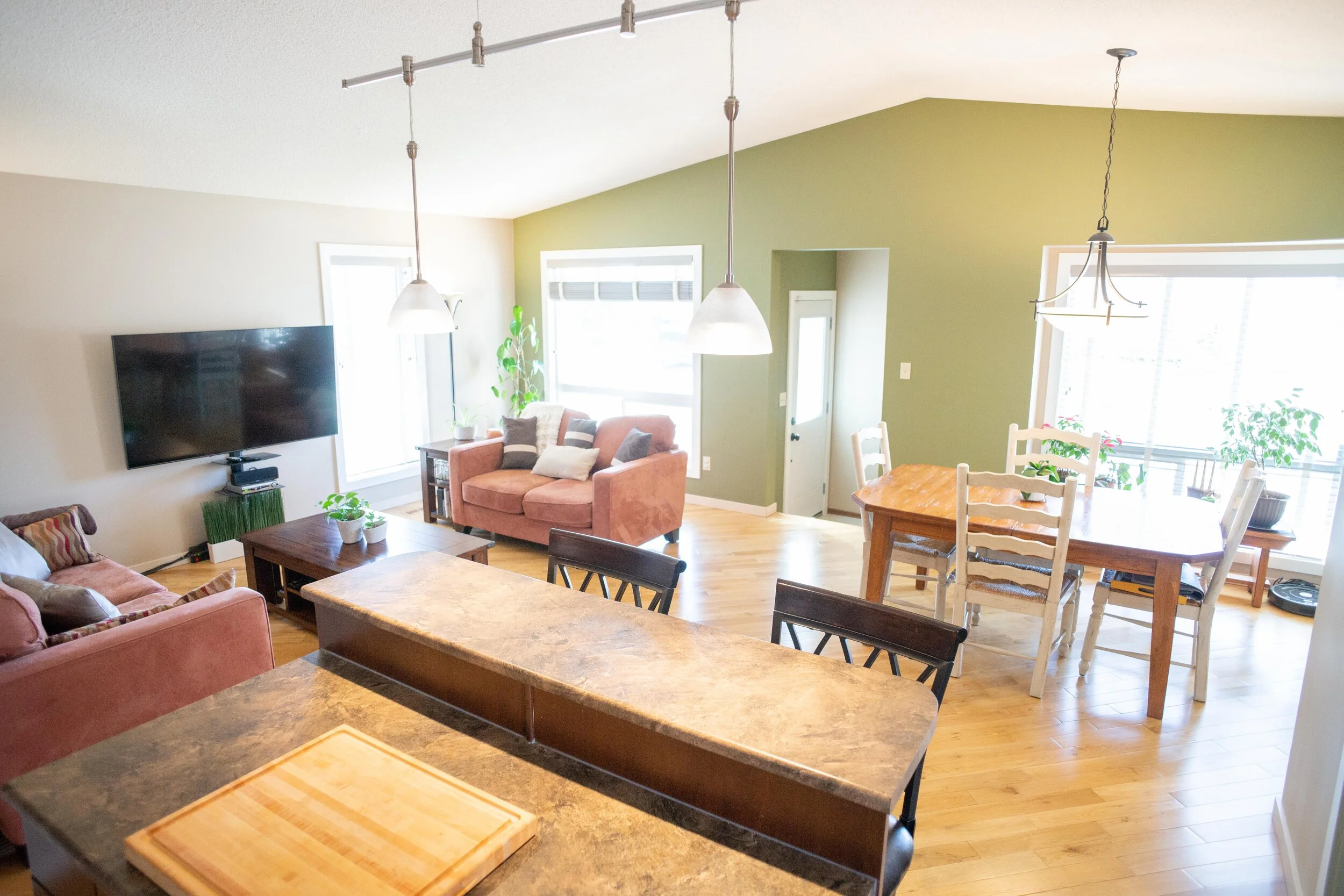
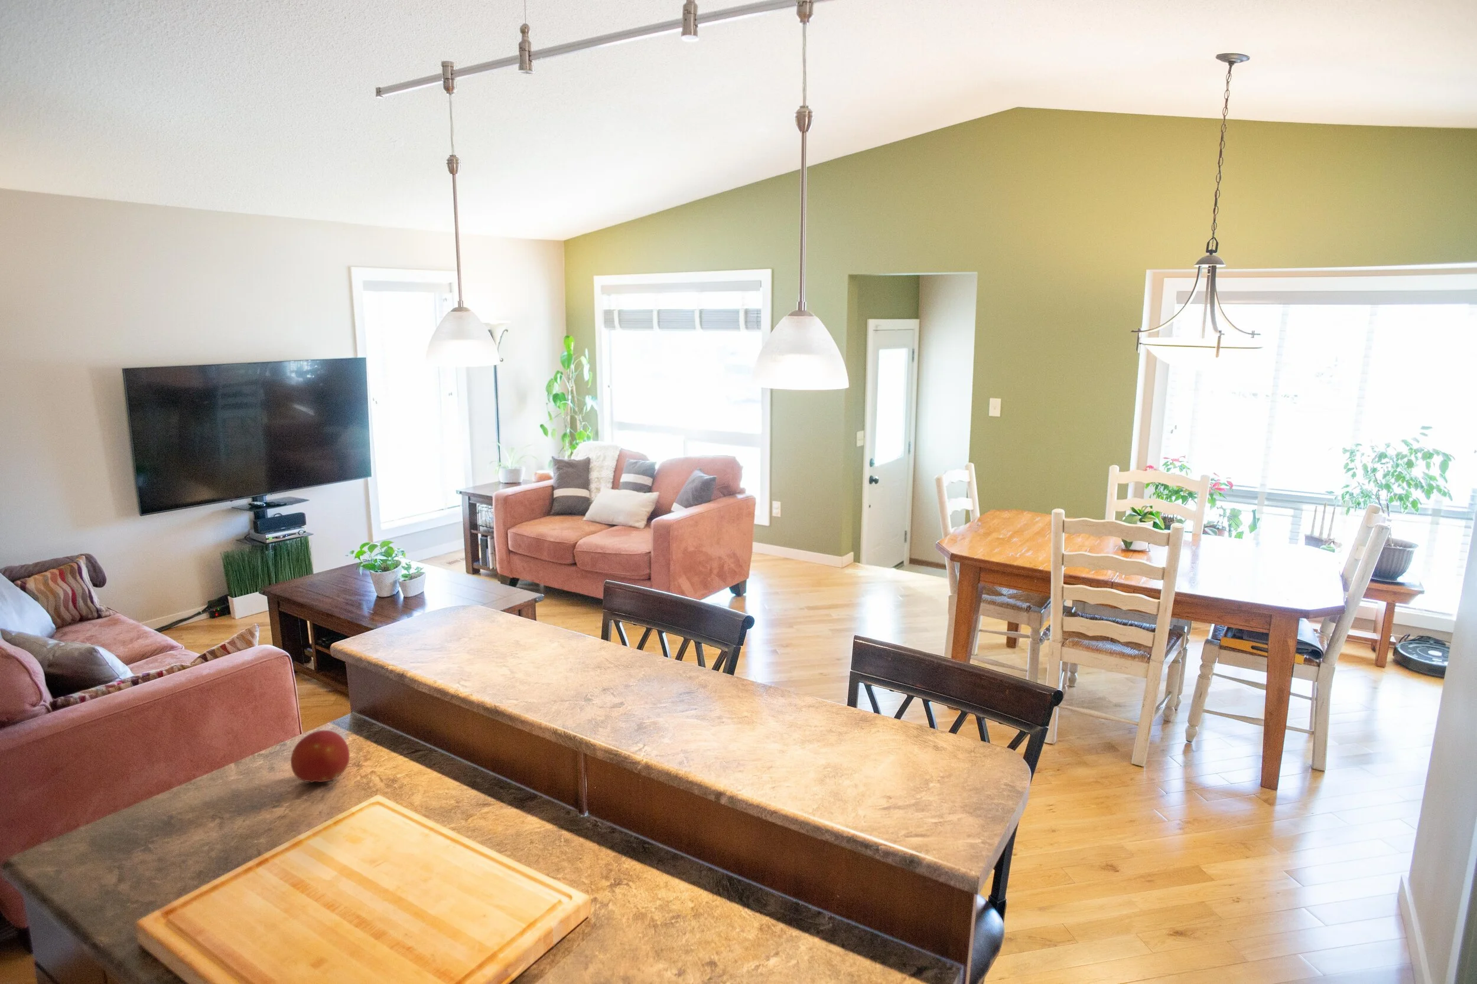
+ fruit (320, 754)
